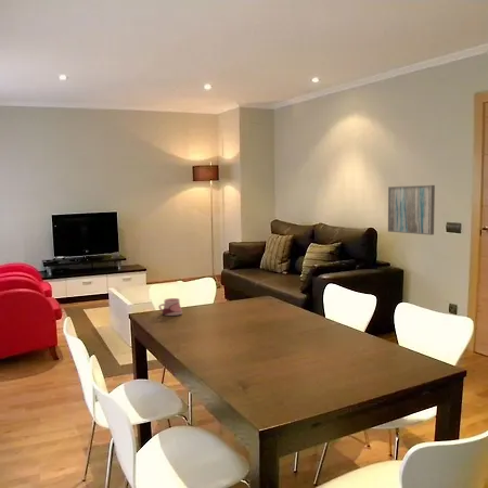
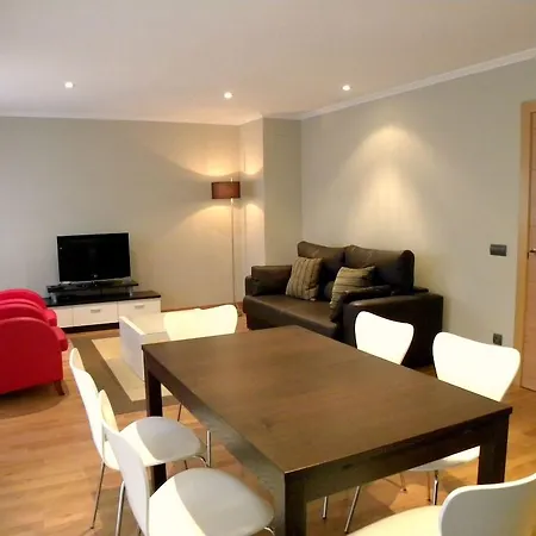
- mug (170, 306)
- wall art (410, 209)
